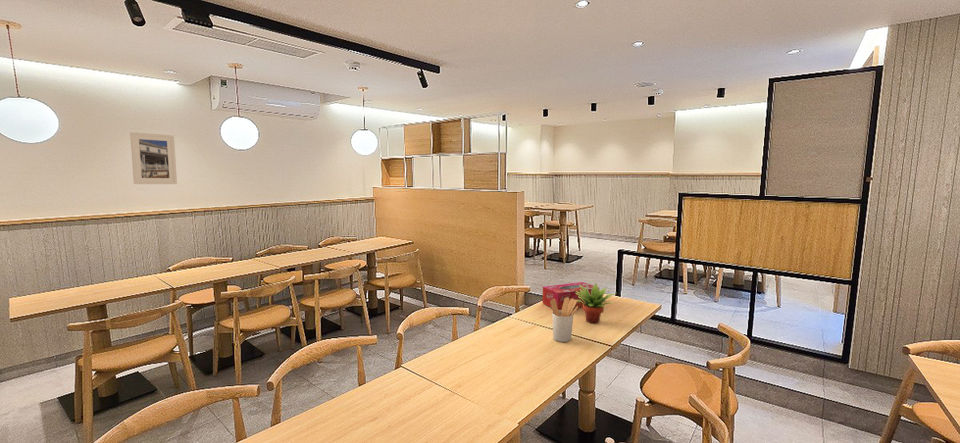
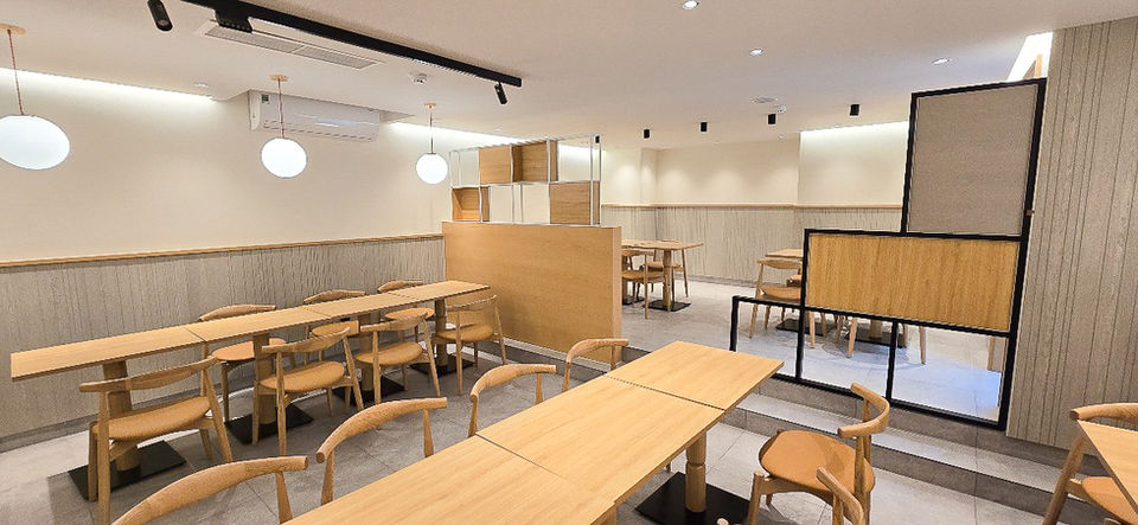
- utensil holder (564, 318)
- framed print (154, 159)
- succulent plant (594, 303)
- tissue box (570, 295)
